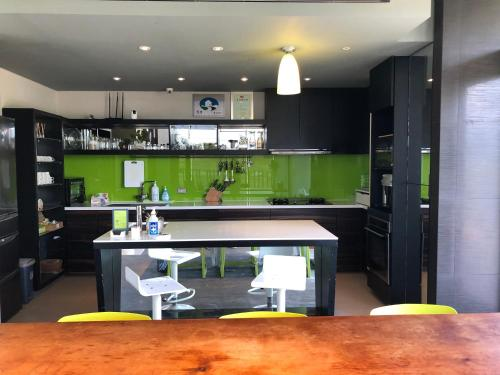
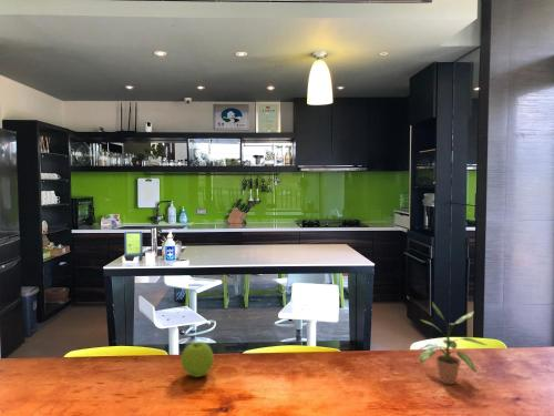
+ potted plant (443, 341)
+ apple (197, 359)
